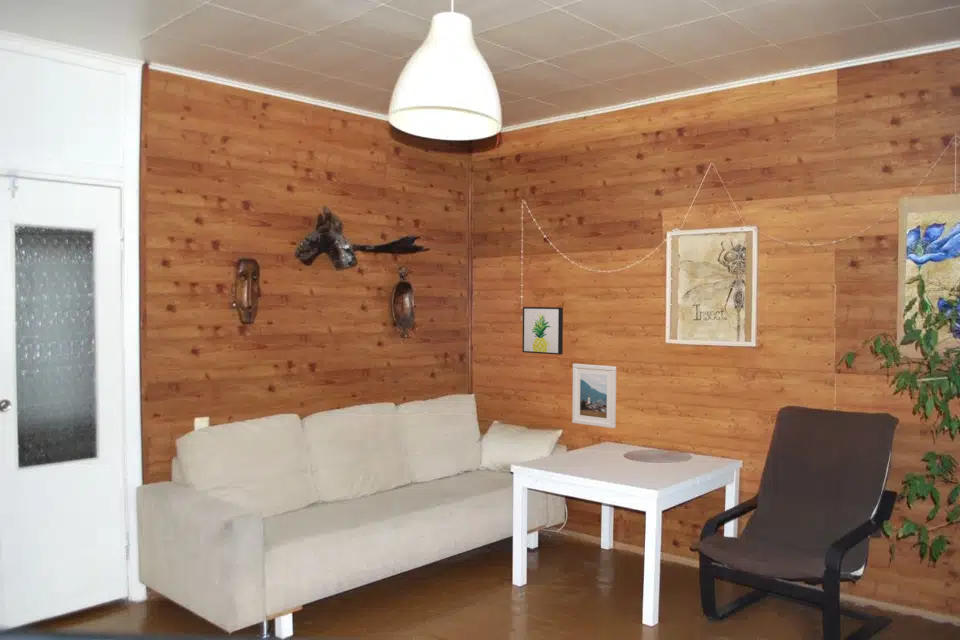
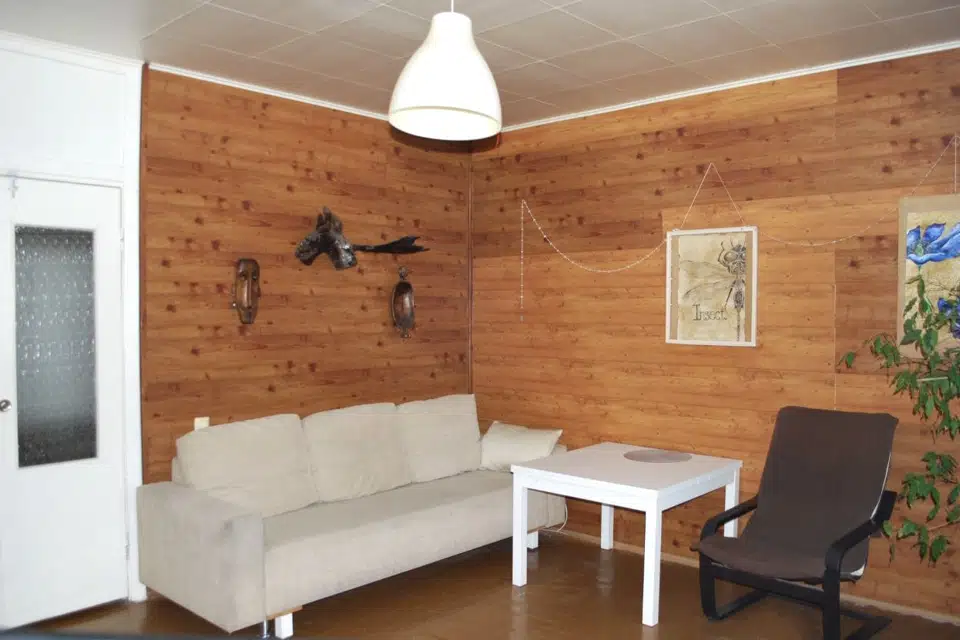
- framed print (593, 395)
- wall art (542, 330)
